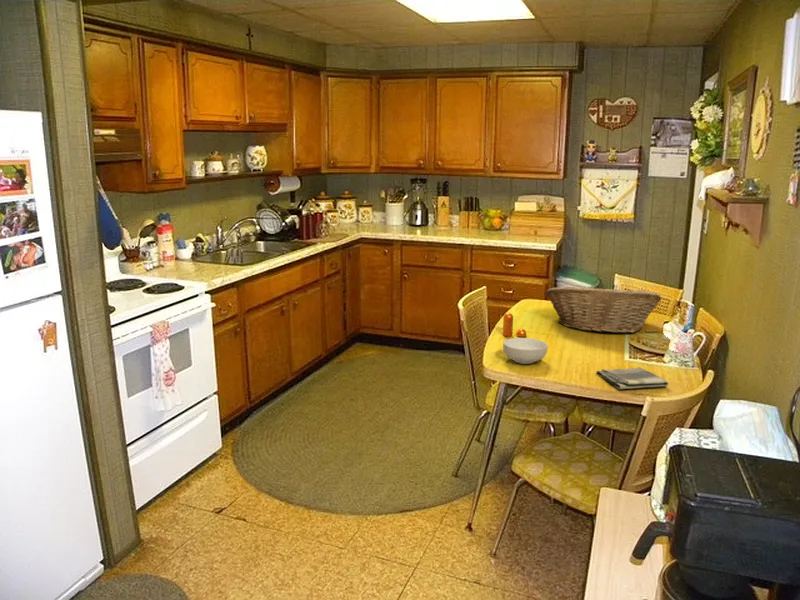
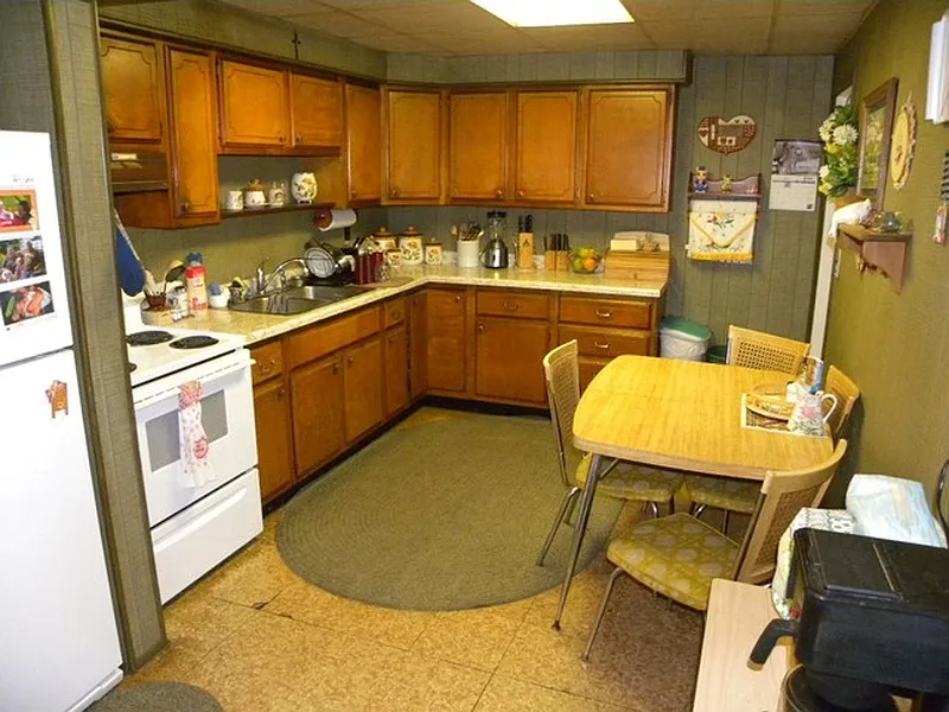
- dish towel (630, 376)
- fruit basket (601, 304)
- cereal bowl (524, 352)
- pepper shaker (512, 324)
